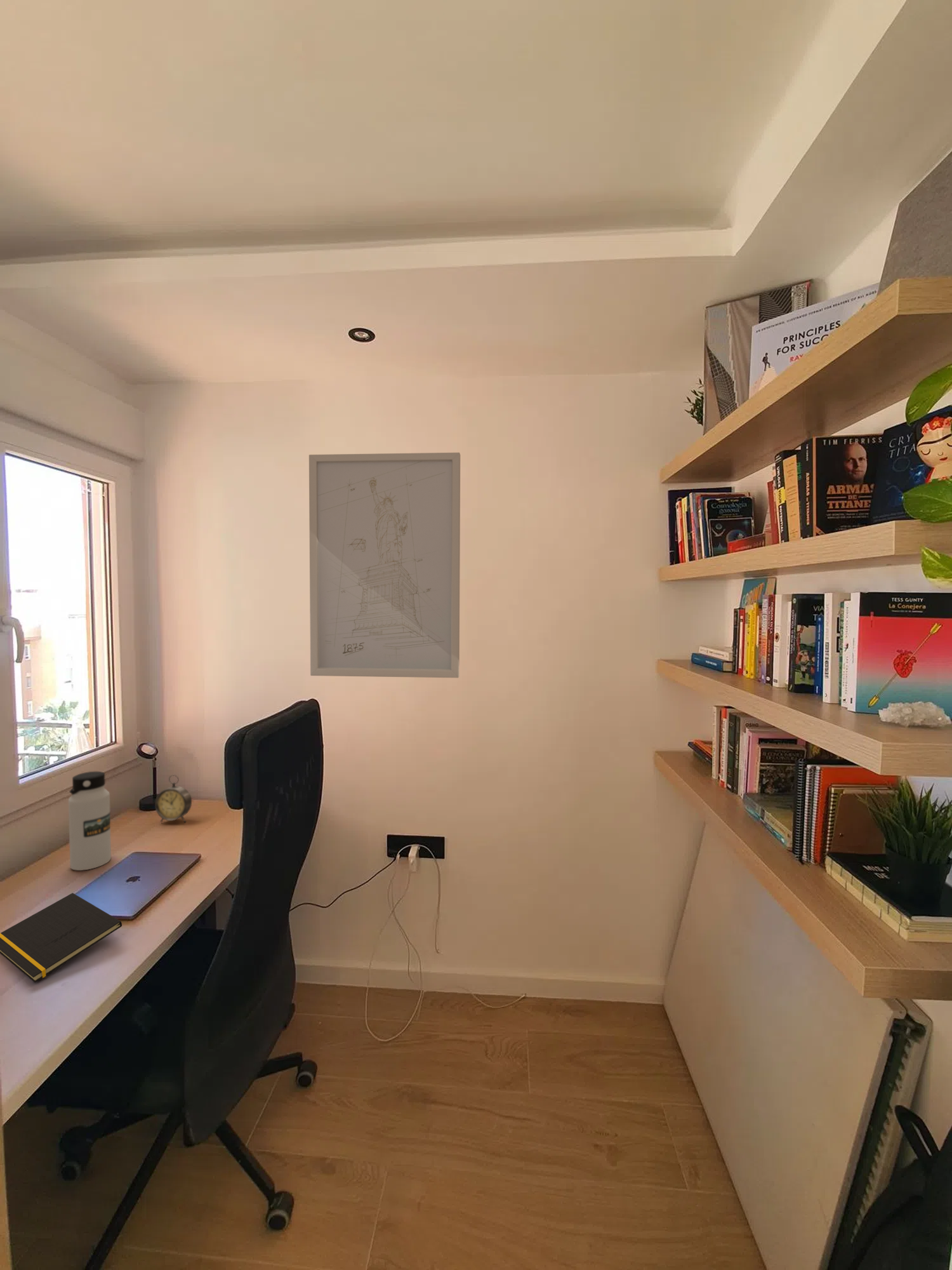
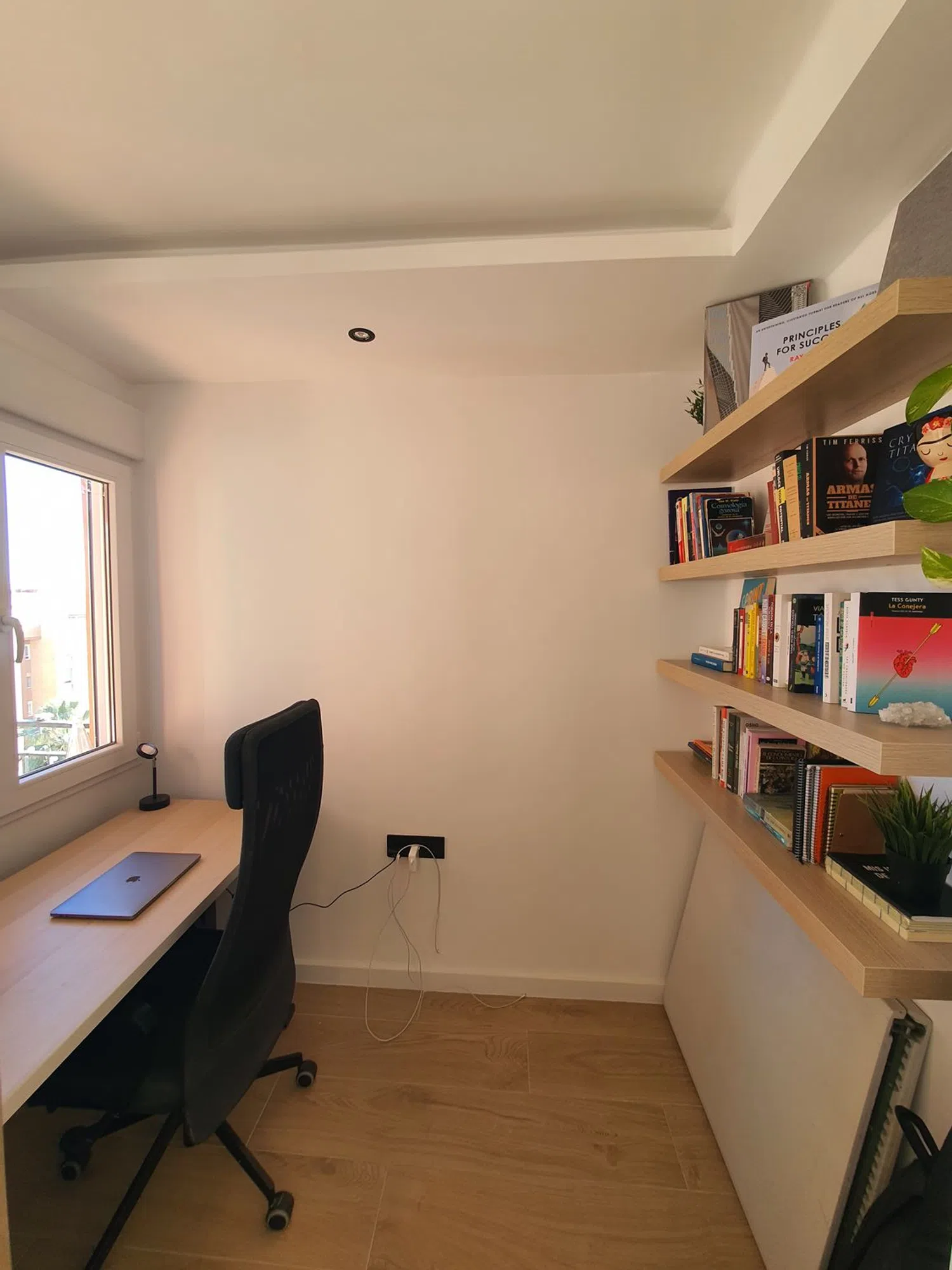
- alarm clock (174, 798)
- wall art (384, 566)
- notepad (56, 933)
- water bottle (89, 819)
